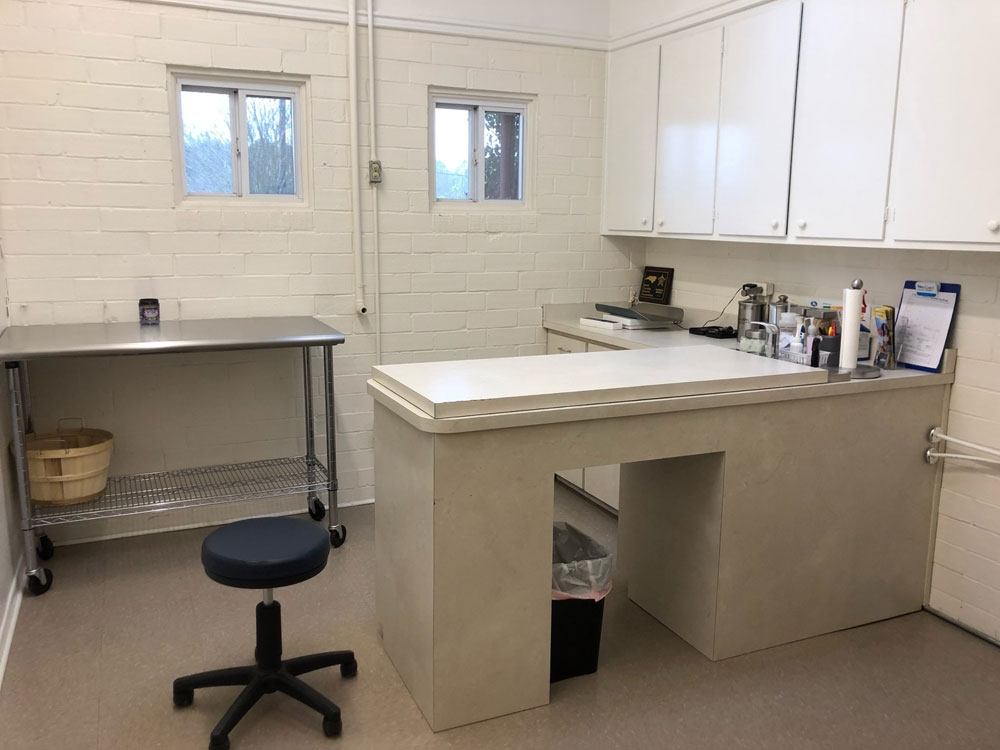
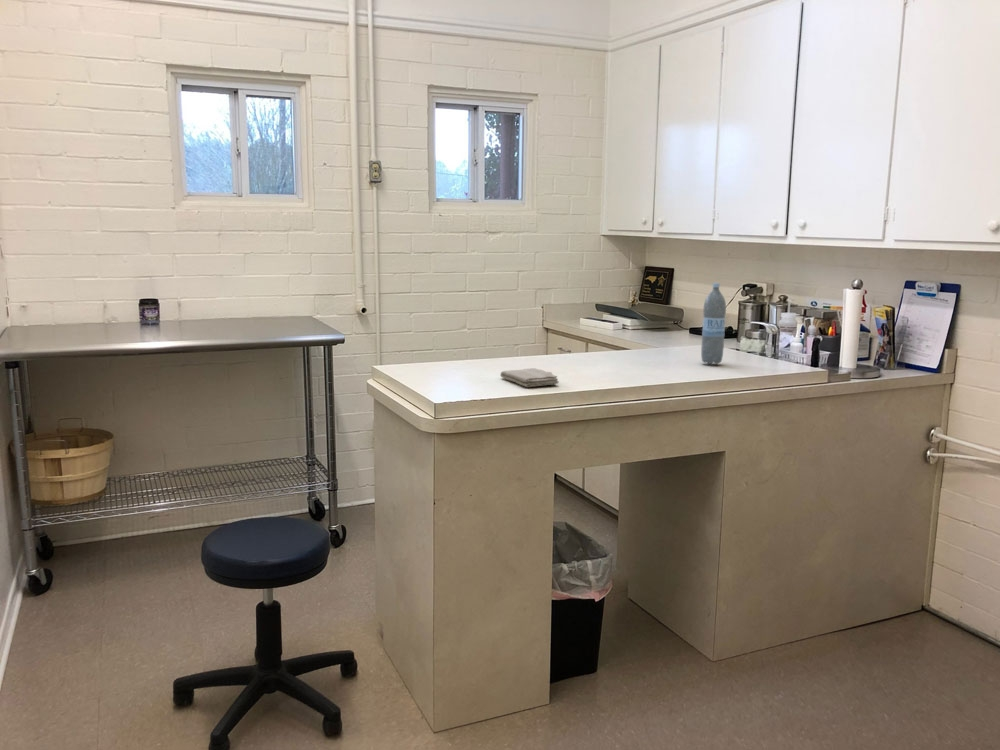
+ water bottle (713, 324)
+ washcloth (529, 376)
